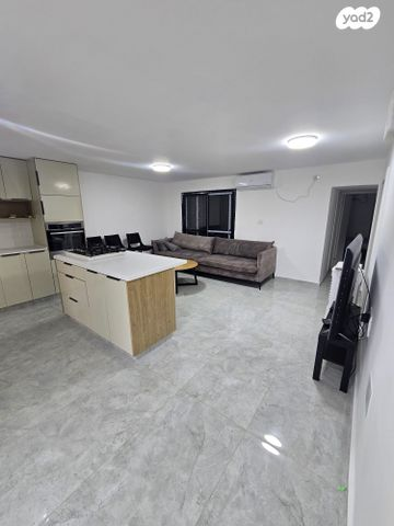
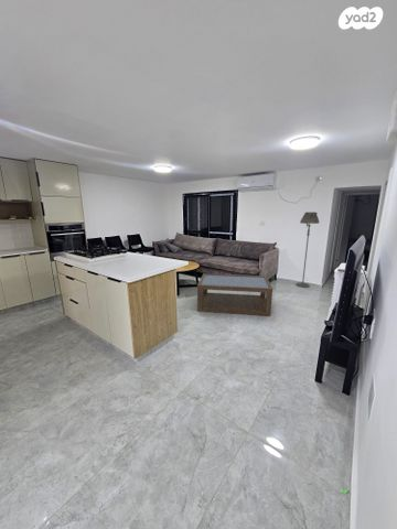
+ coffee table (233, 294)
+ floor lamp (305, 249)
